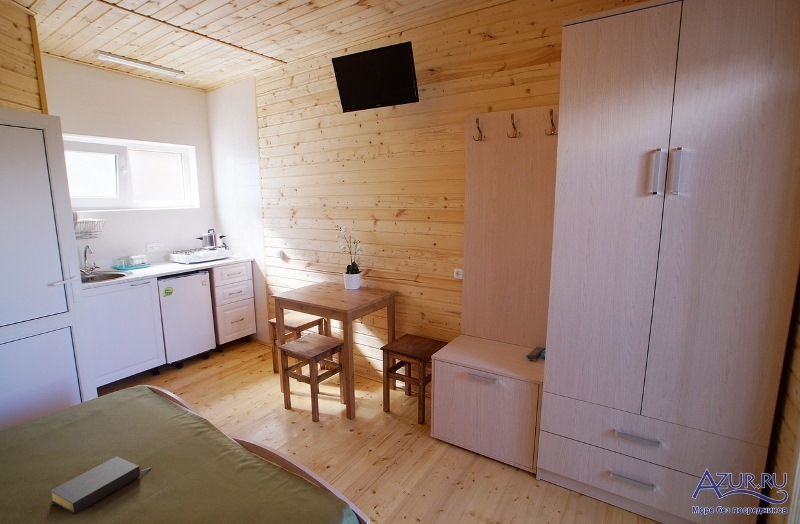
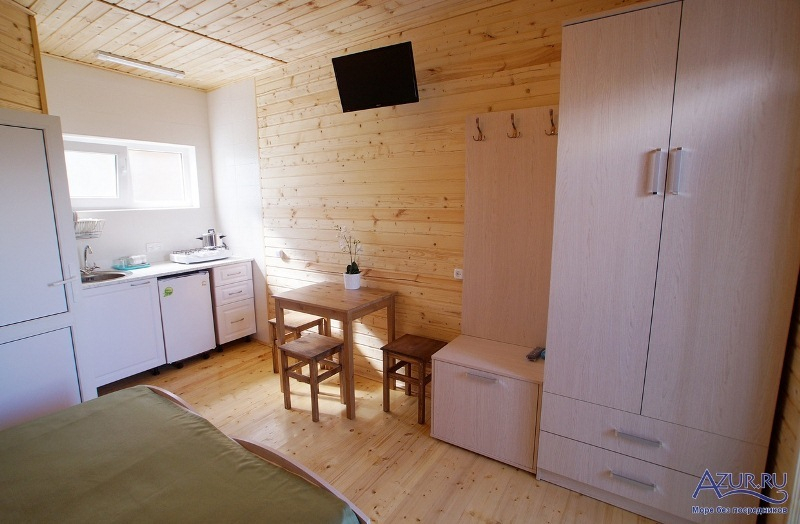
- bible (105, 479)
